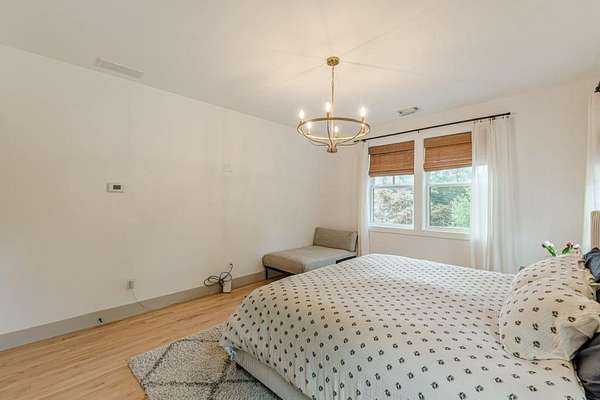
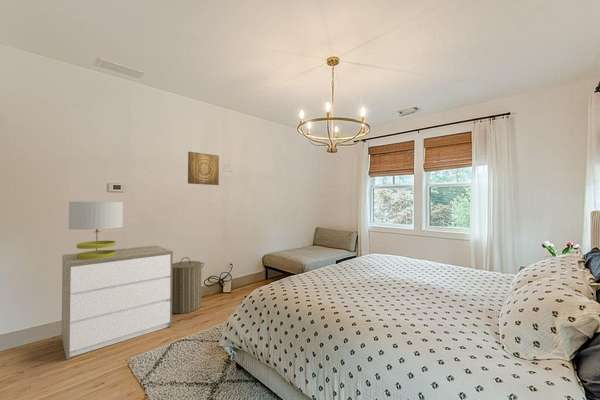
+ dresser (119, 292)
+ laundry hamper (185, 282)
+ table lamp (96, 228)
+ wall art (204, 169)
